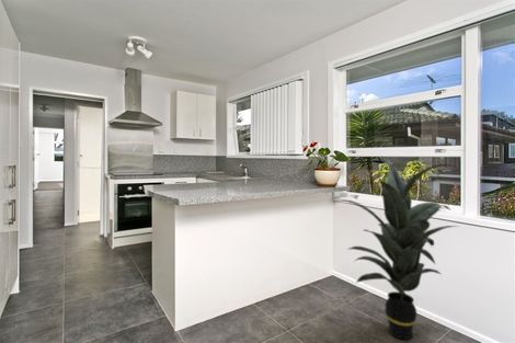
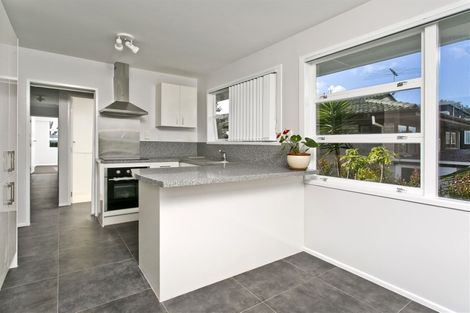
- indoor plant (397, 242)
